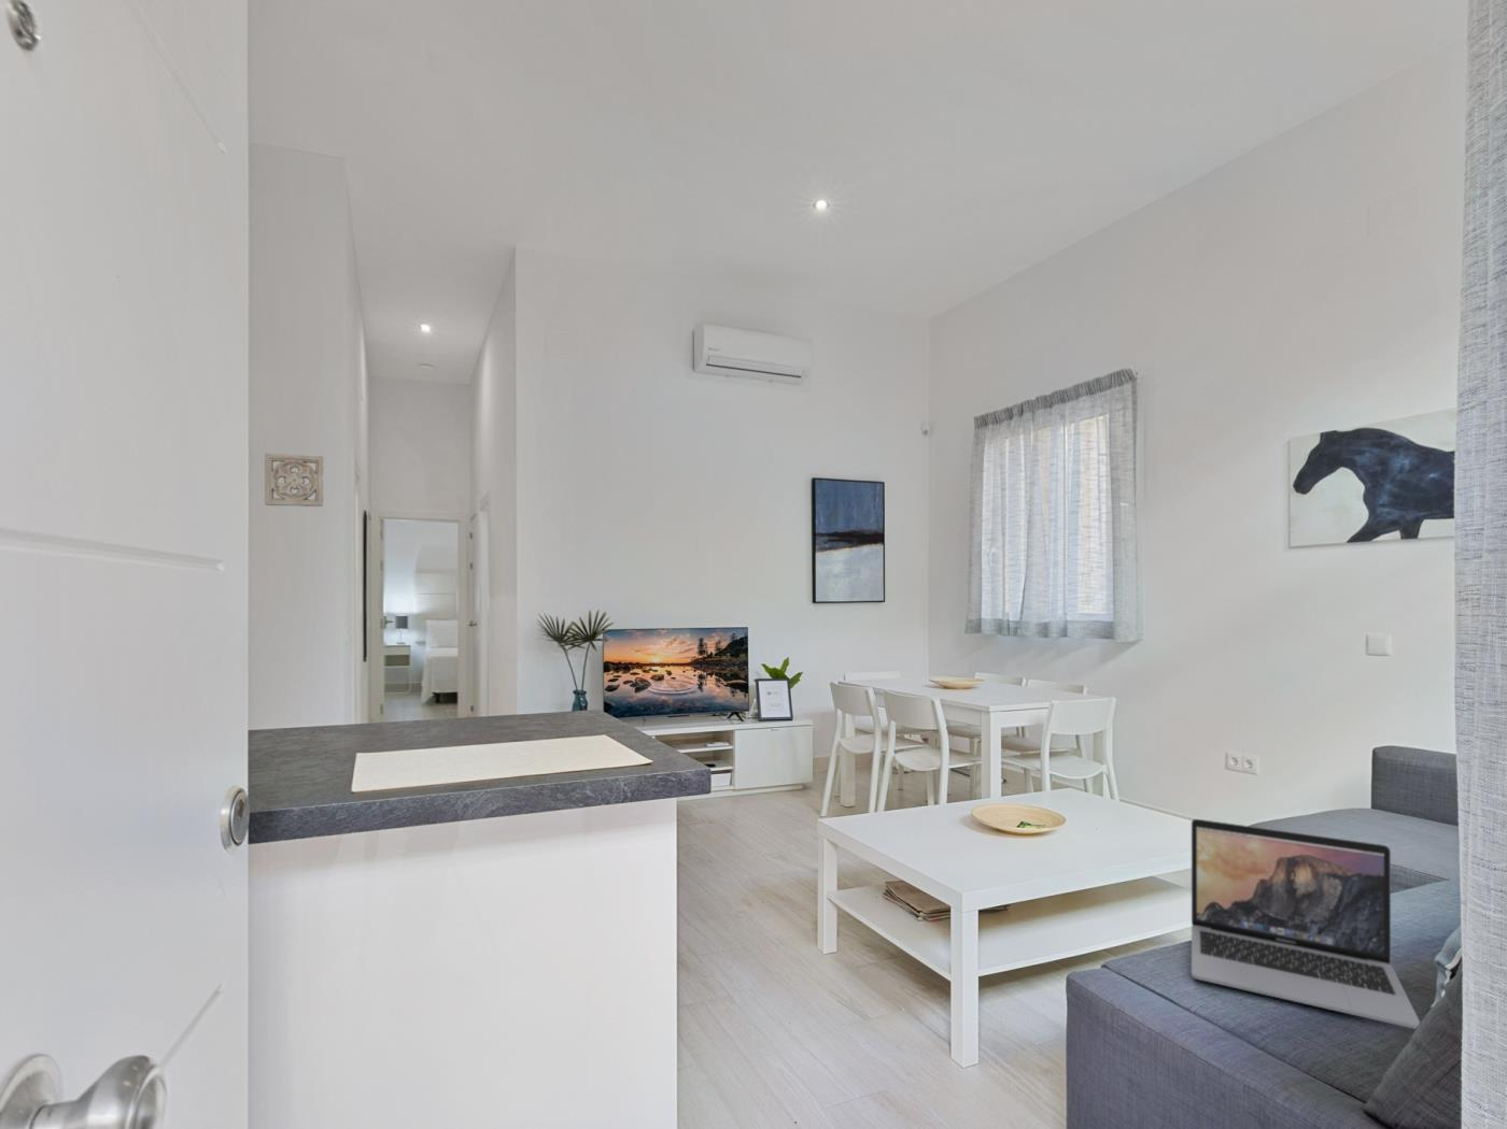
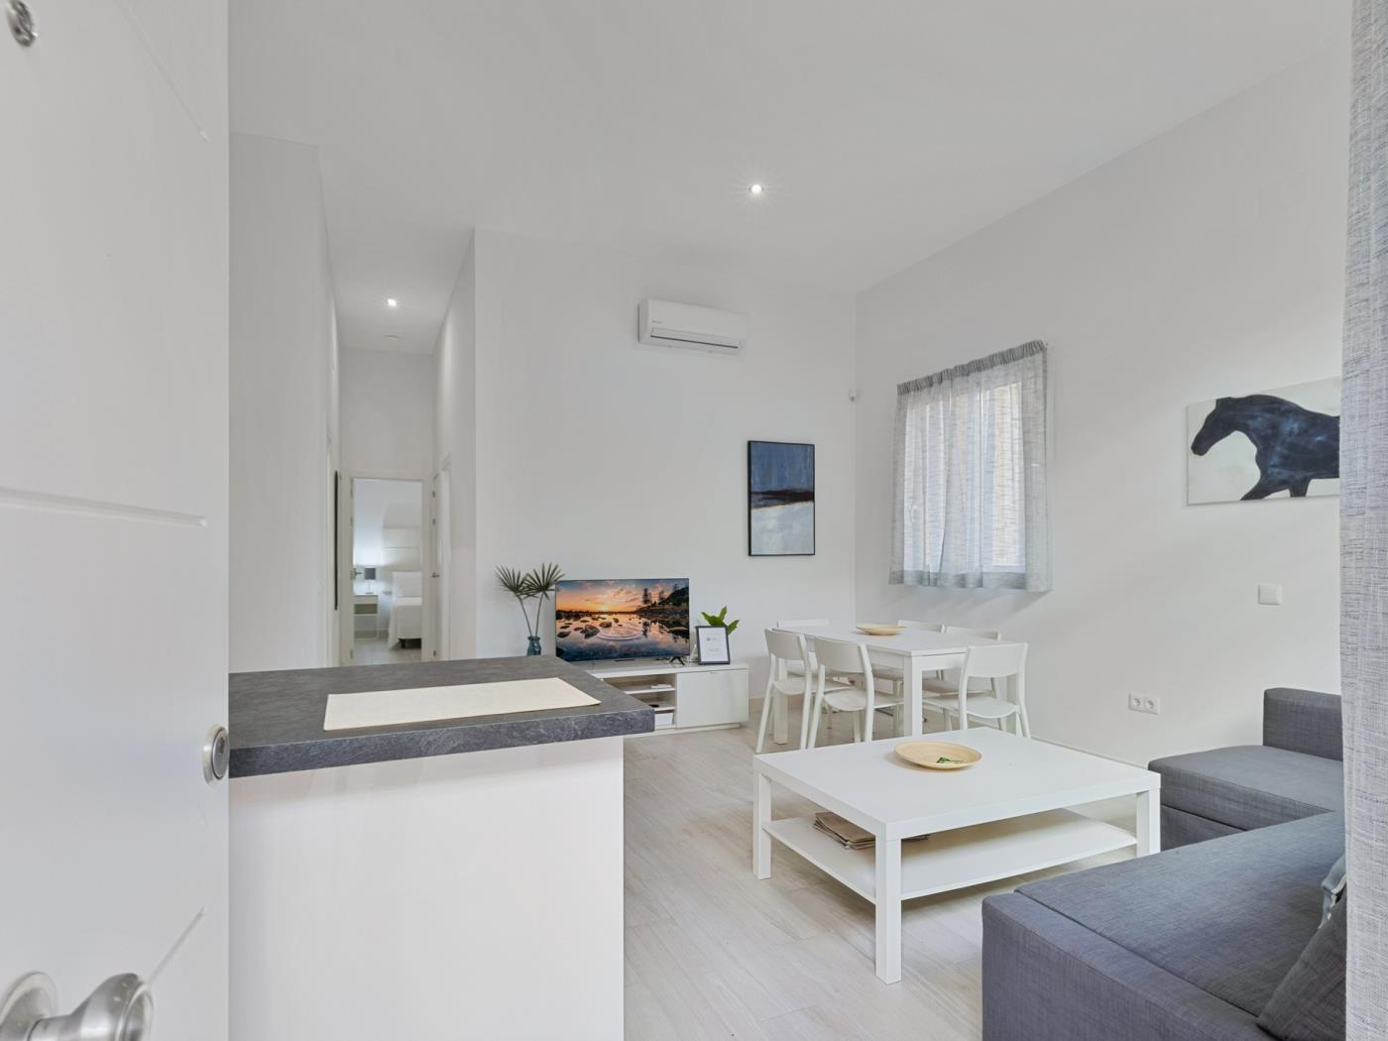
- wall ornament (294, 480)
- laptop (1292, 912)
